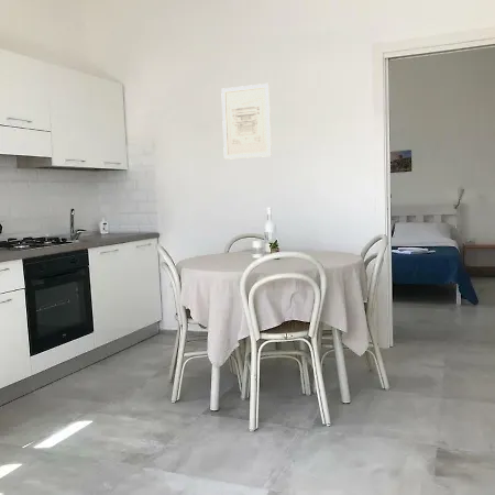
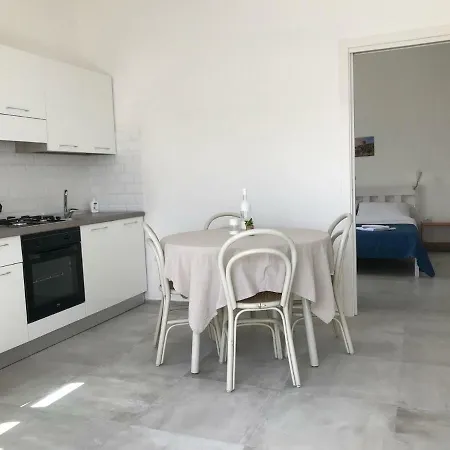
- wall art (245, 122)
